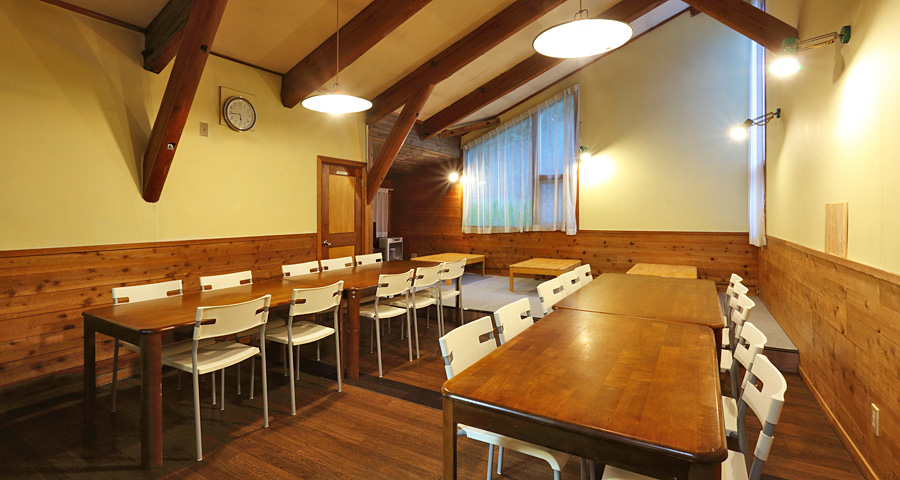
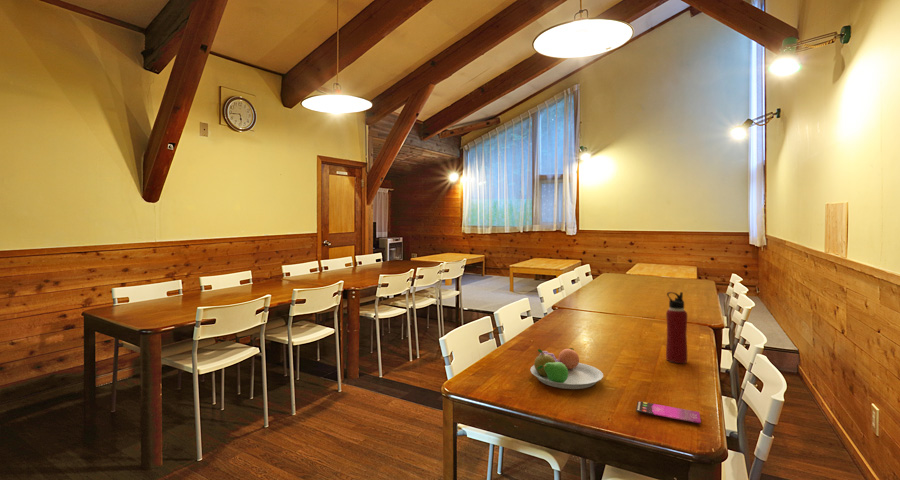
+ smartphone (667, 411)
+ fruit bowl (563, 365)
+ water bottle (676, 326)
